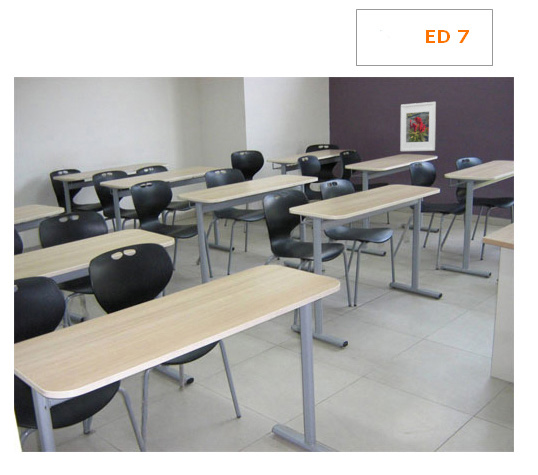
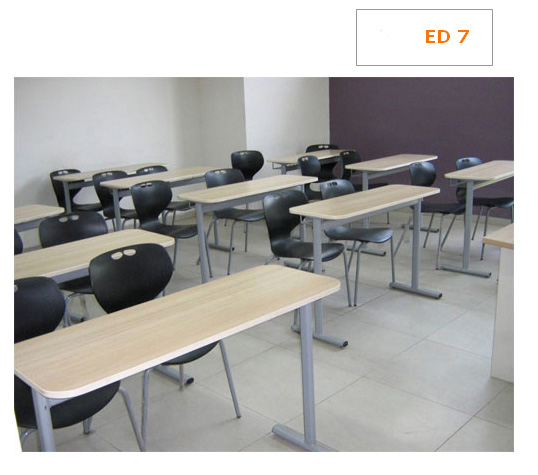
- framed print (417, 127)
